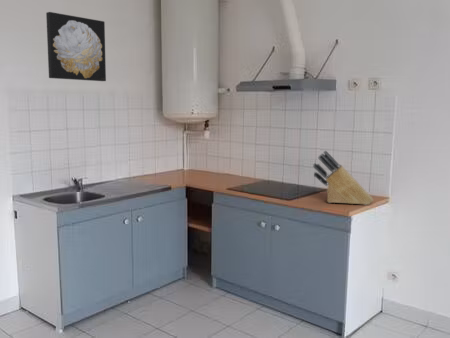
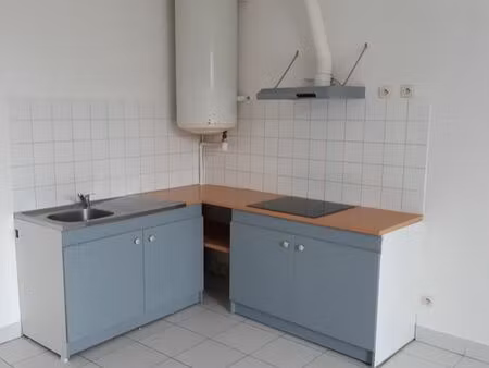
- wall art (77, 48)
- knife block (342, 176)
